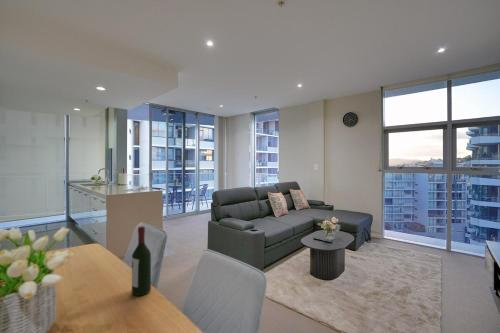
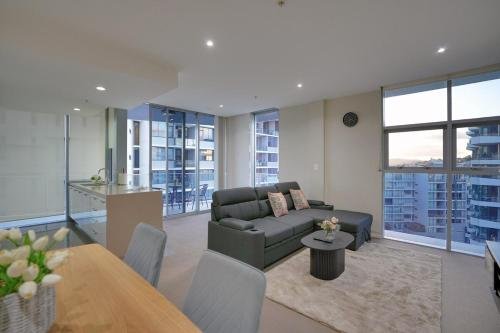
- wine bottle (141, 259)
